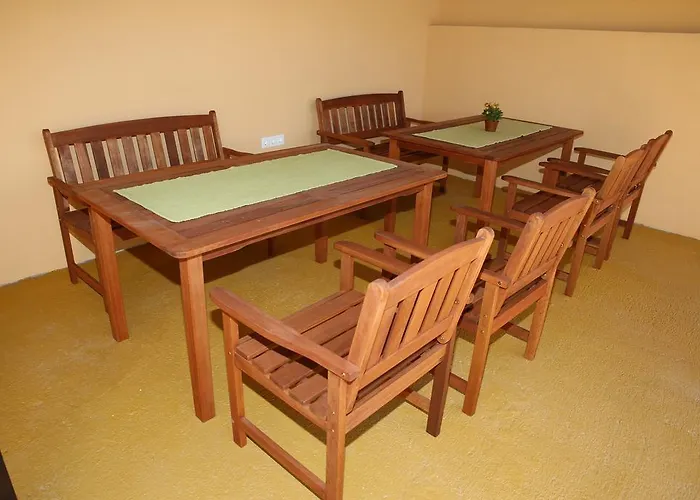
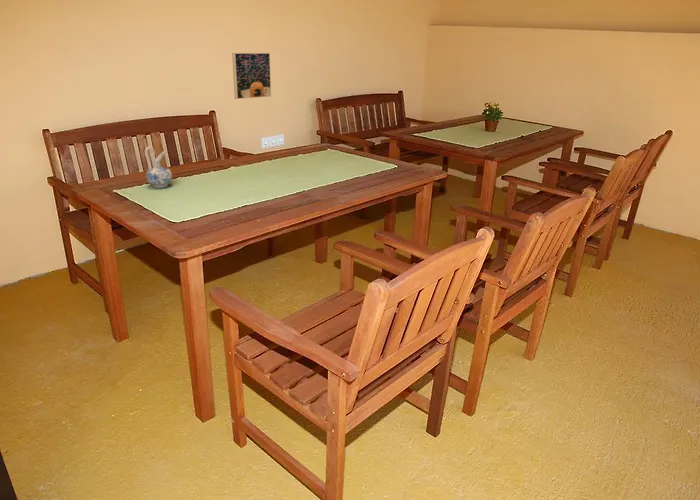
+ ceramic pitcher (158, 166)
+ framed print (252, 75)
